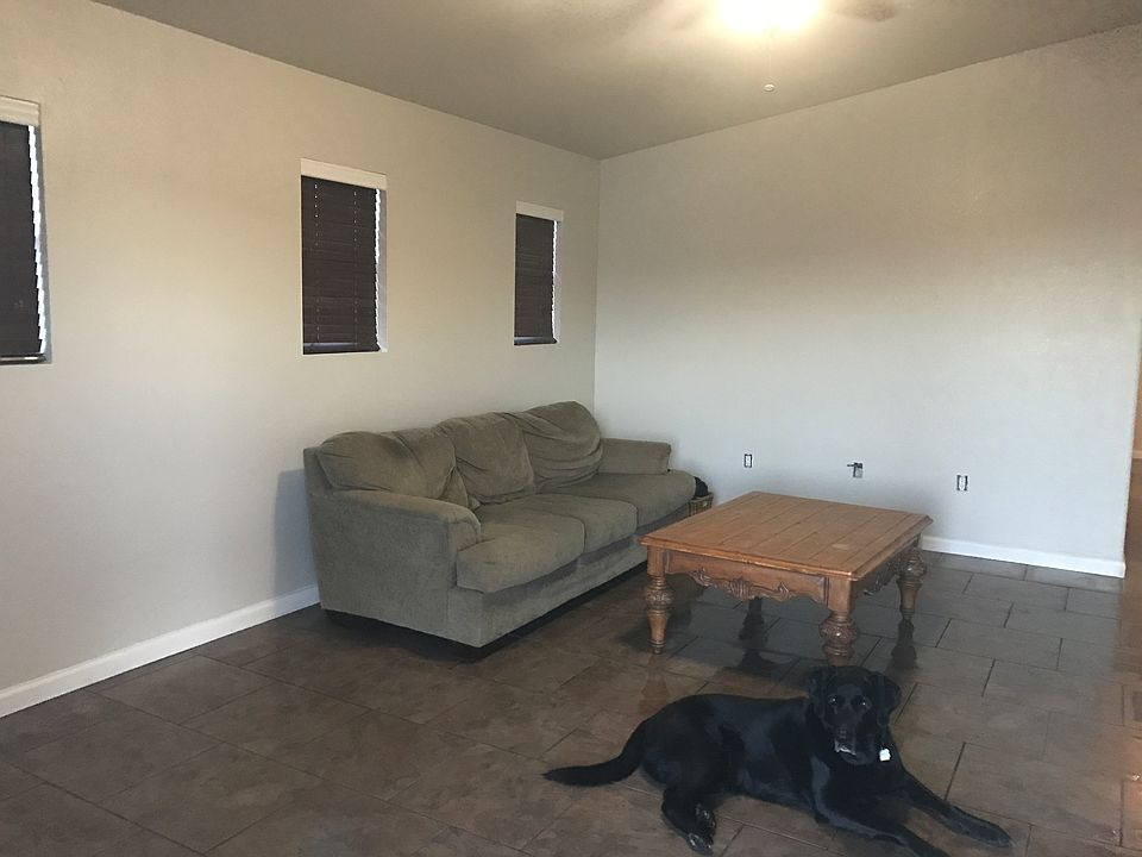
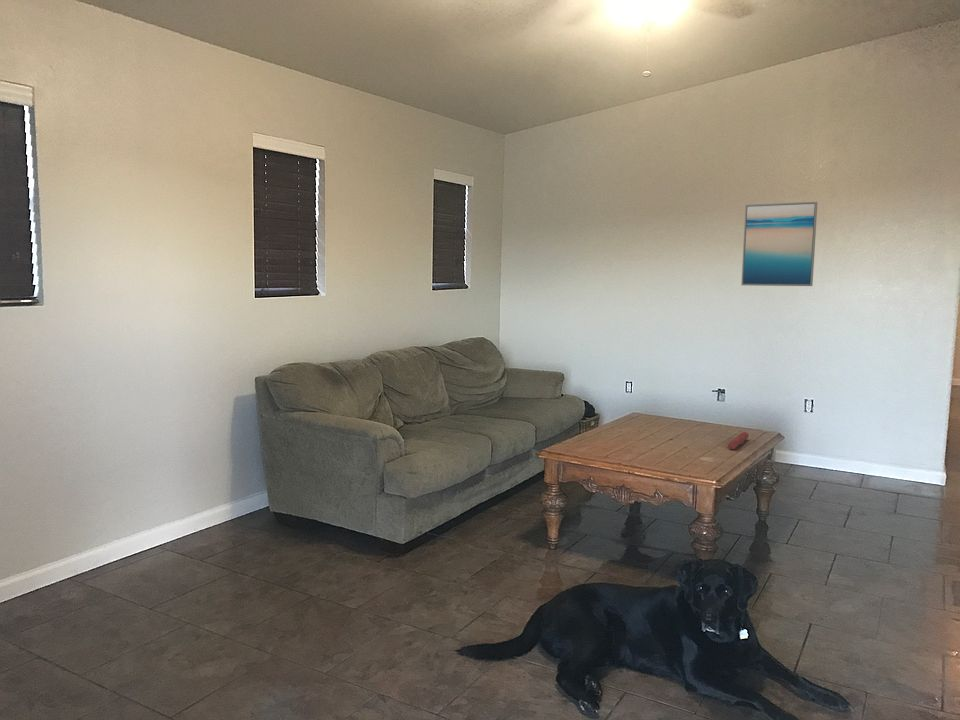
+ wall art (778, 244)
+ candle (738, 439)
